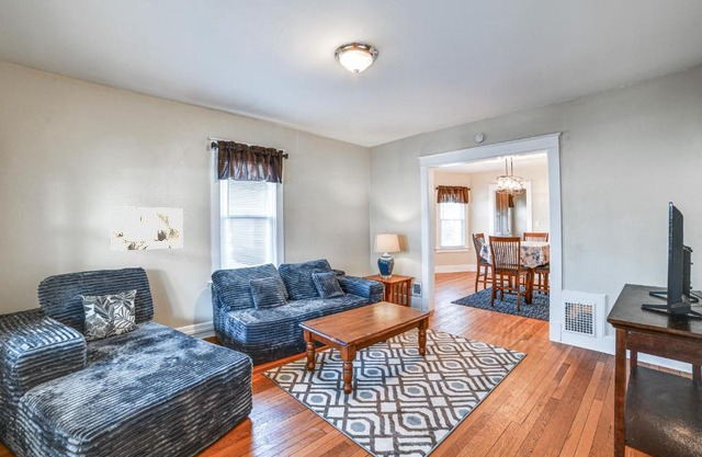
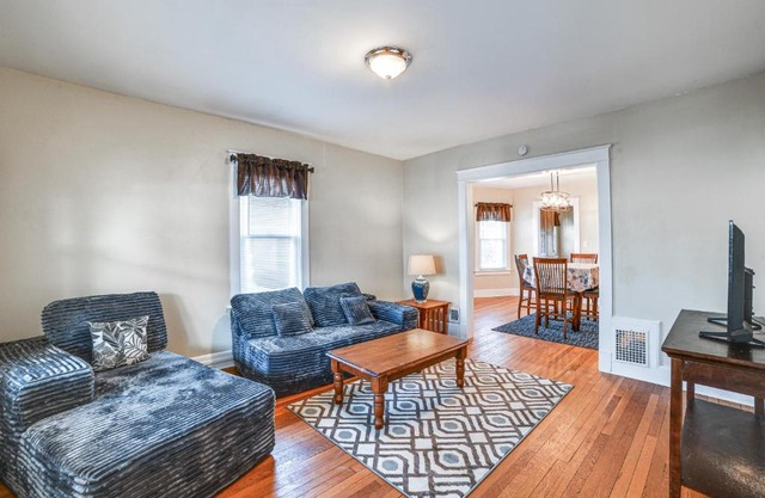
- wall art (148, 228)
